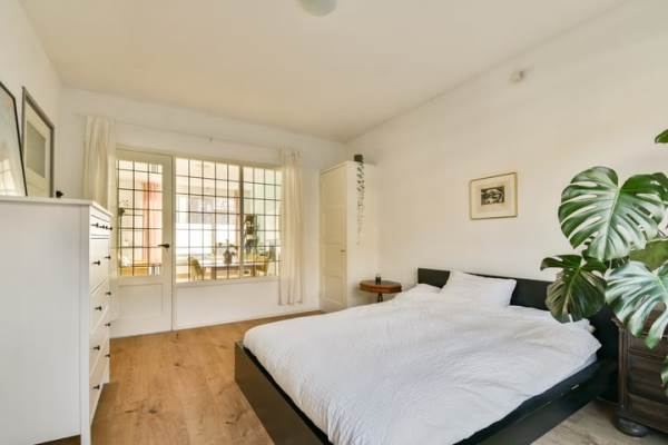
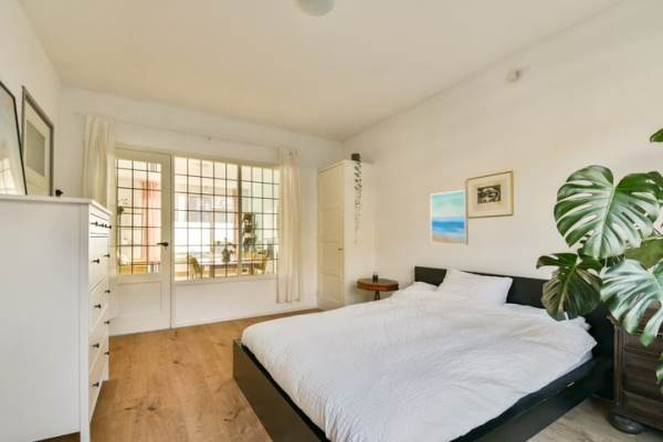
+ wall art (448, 218)
